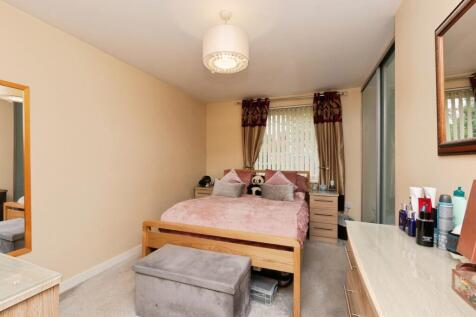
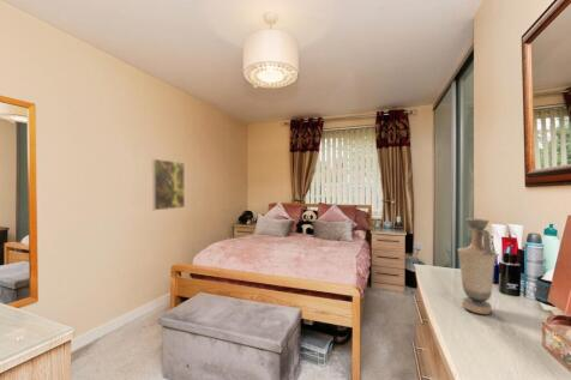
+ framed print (169, 185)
+ vase (476, 264)
